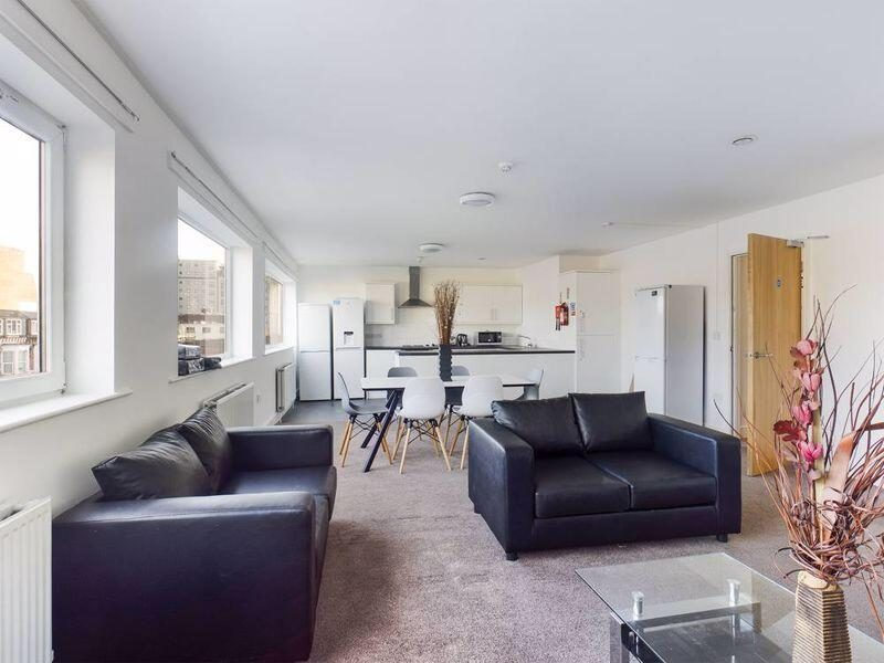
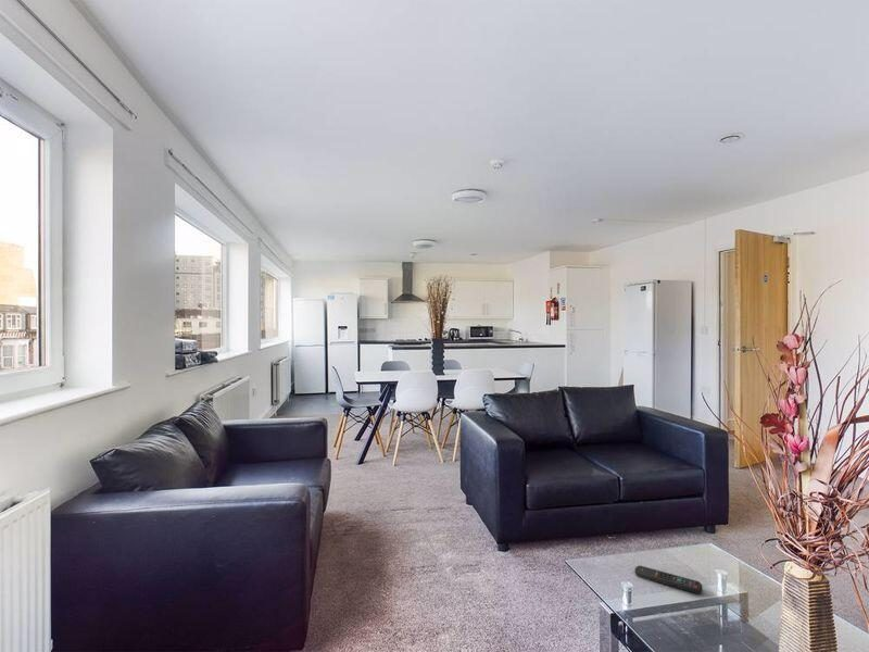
+ remote control (667, 578)
